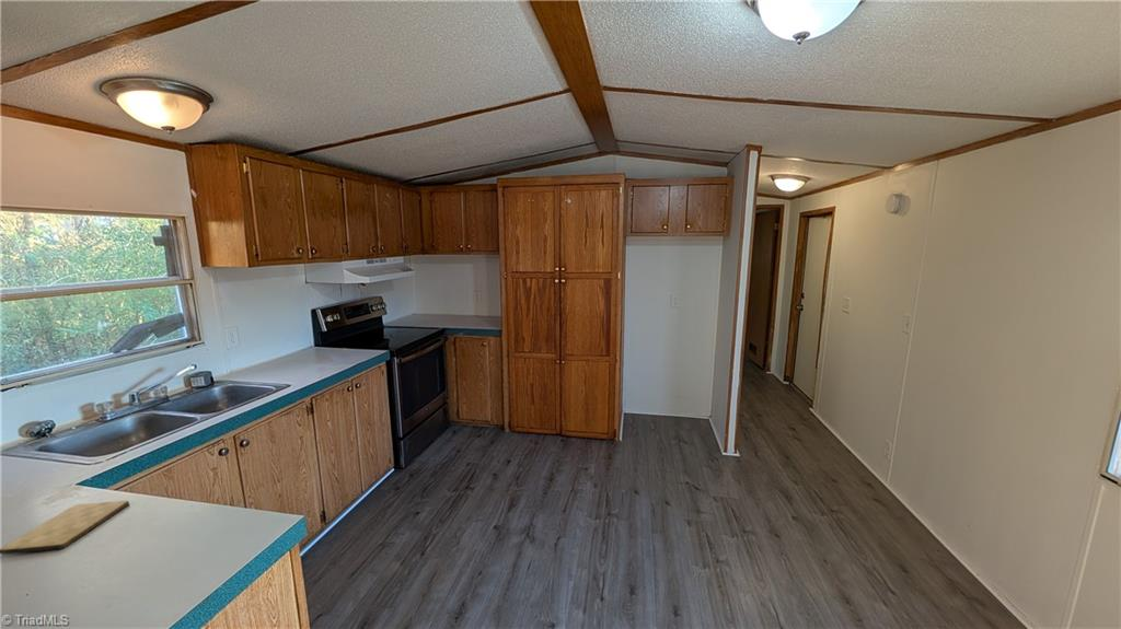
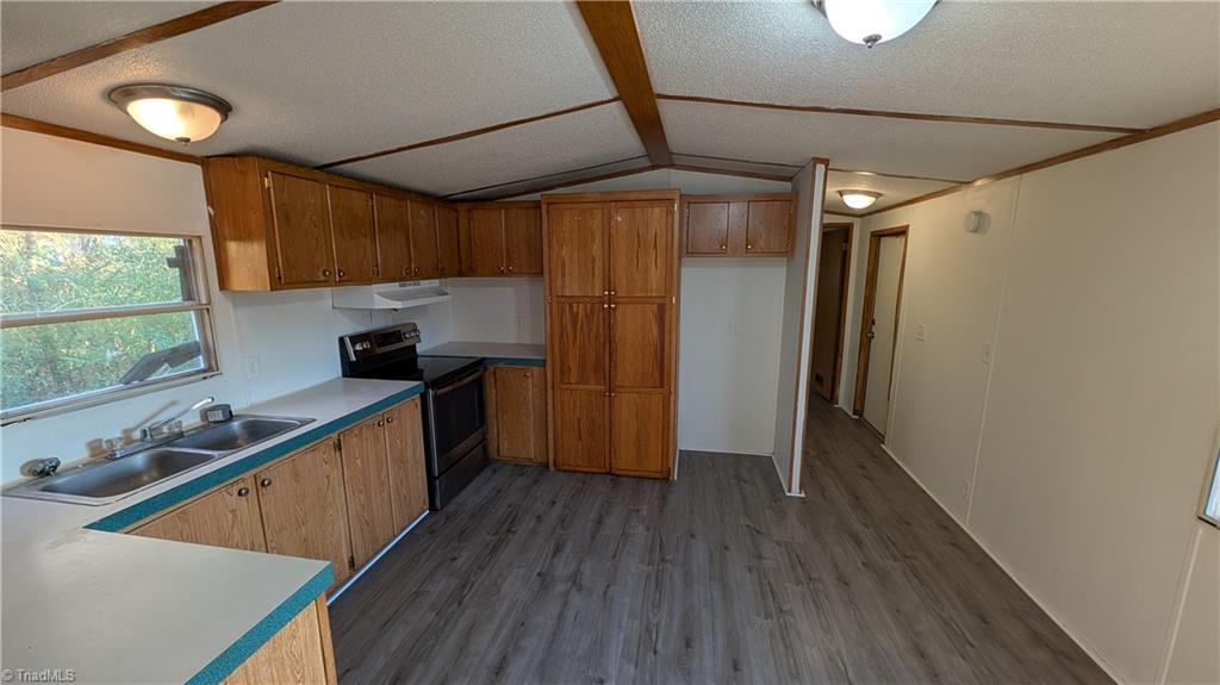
- cutting board (70, 524)
